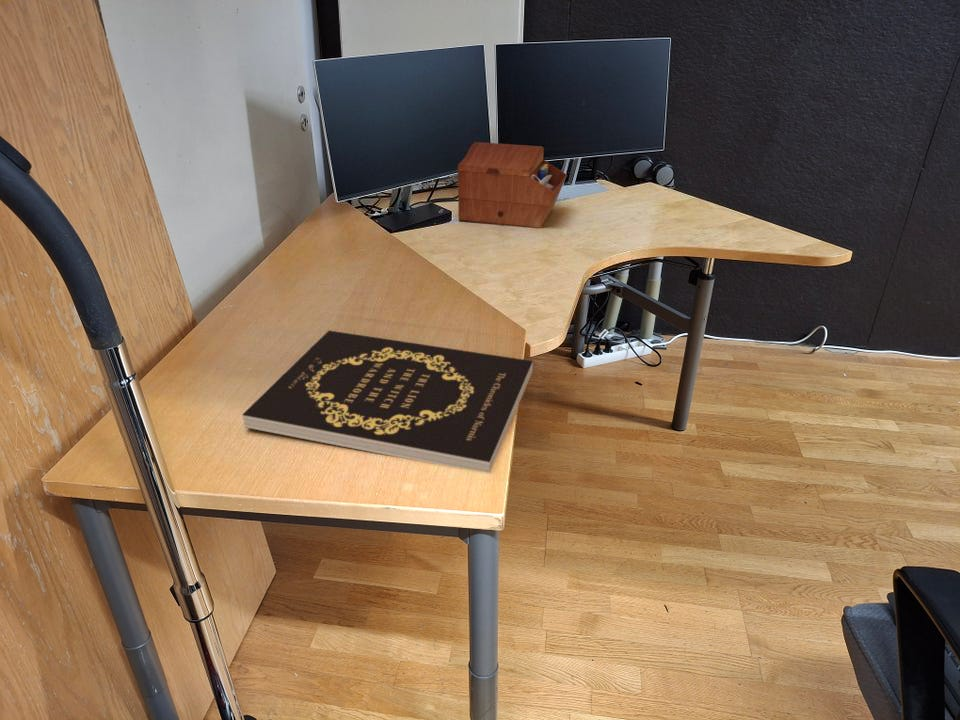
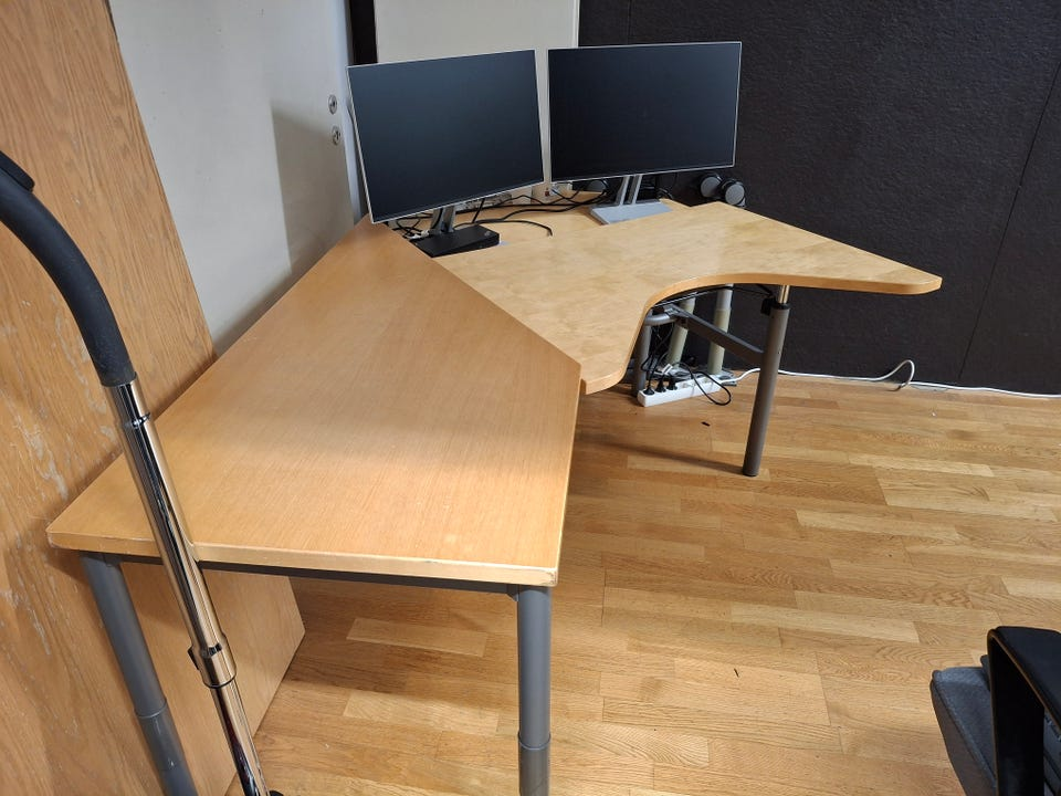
- sewing box (513, 184)
- book (397, 391)
